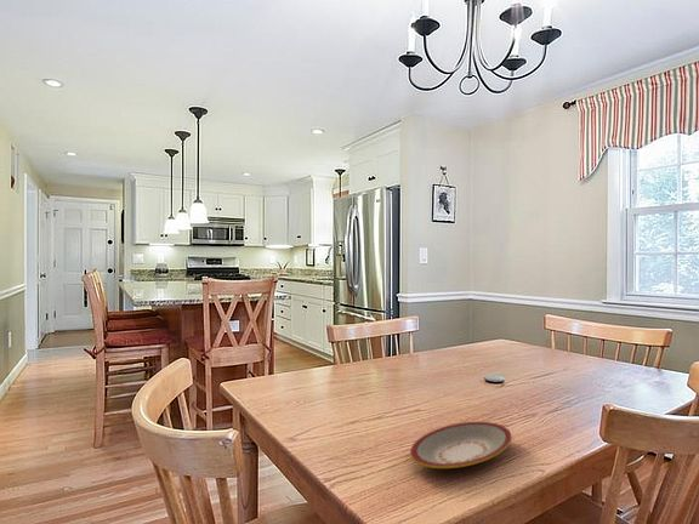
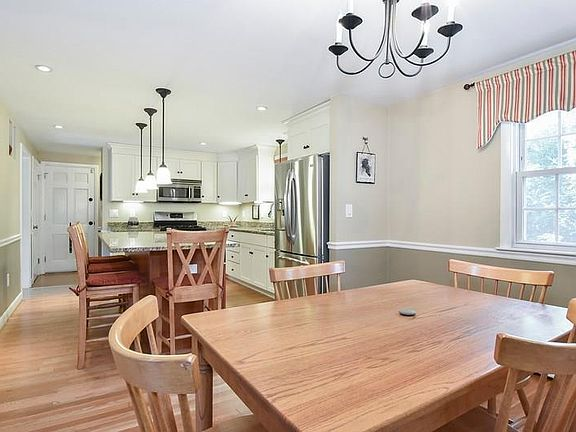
- plate (462, 446)
